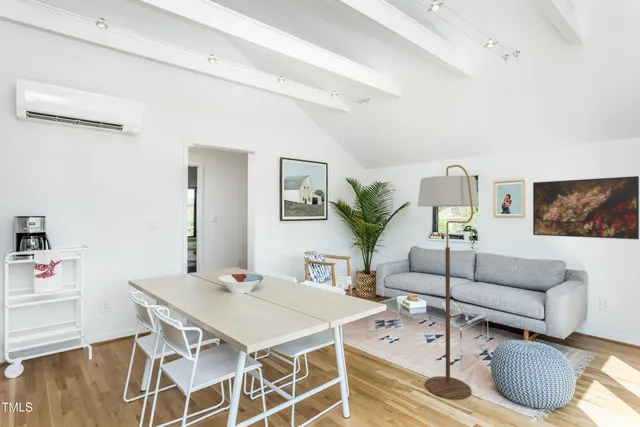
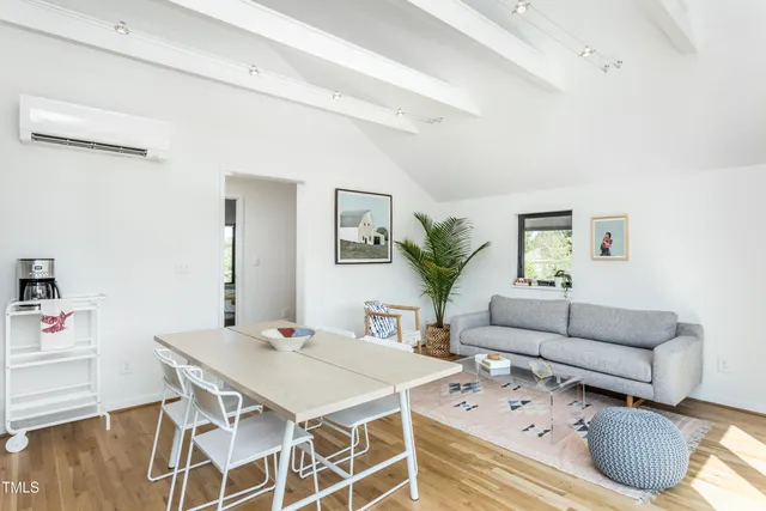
- floor lamp (449, 277)
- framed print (581, 208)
